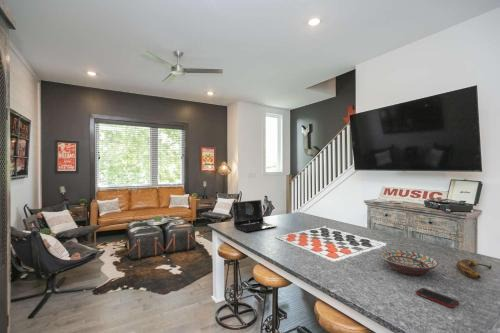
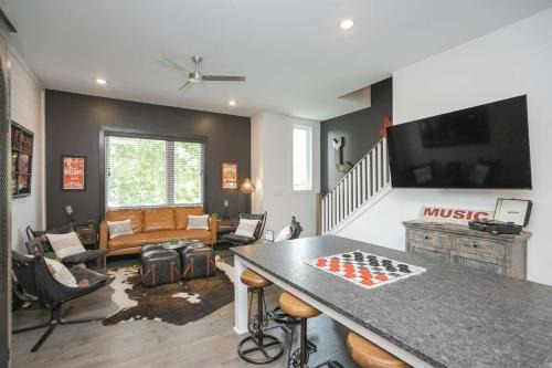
- decorative bowl (407, 264)
- laptop (254, 214)
- cell phone (436, 297)
- banana (473, 266)
